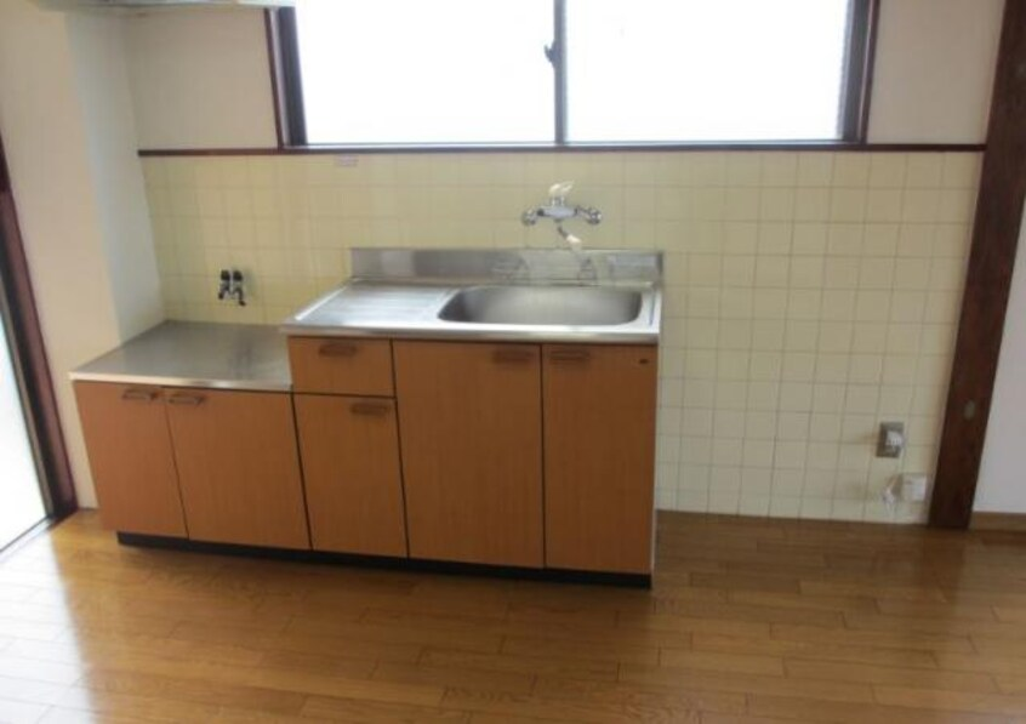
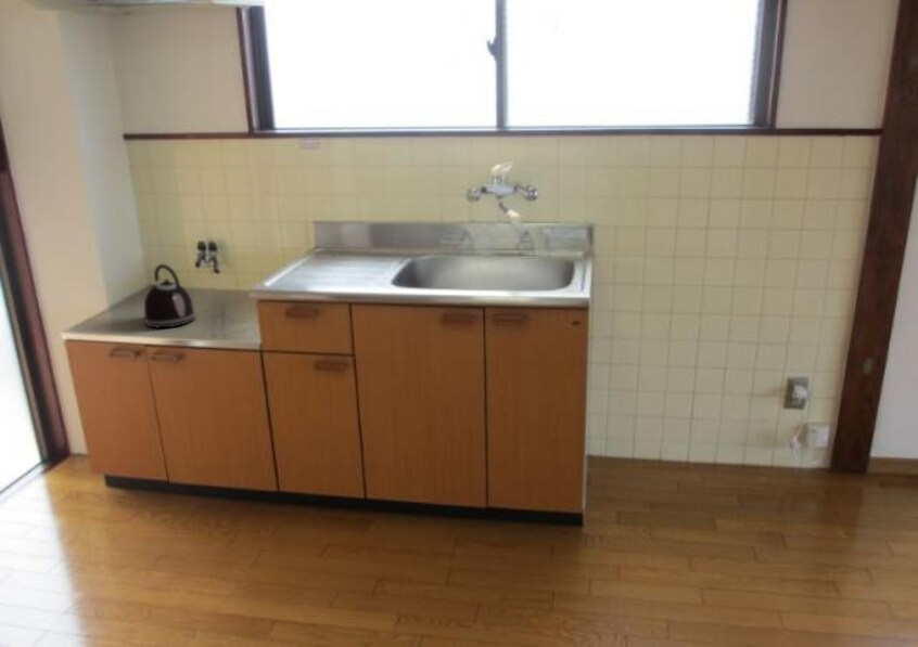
+ kettle (166, 293)
